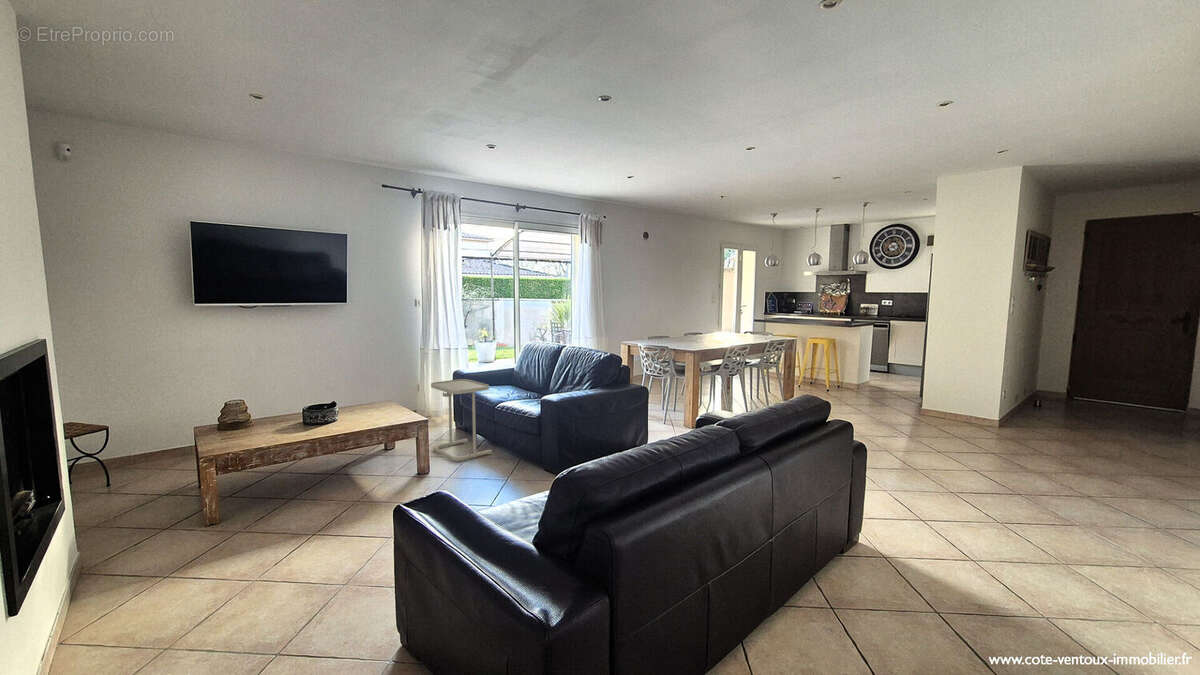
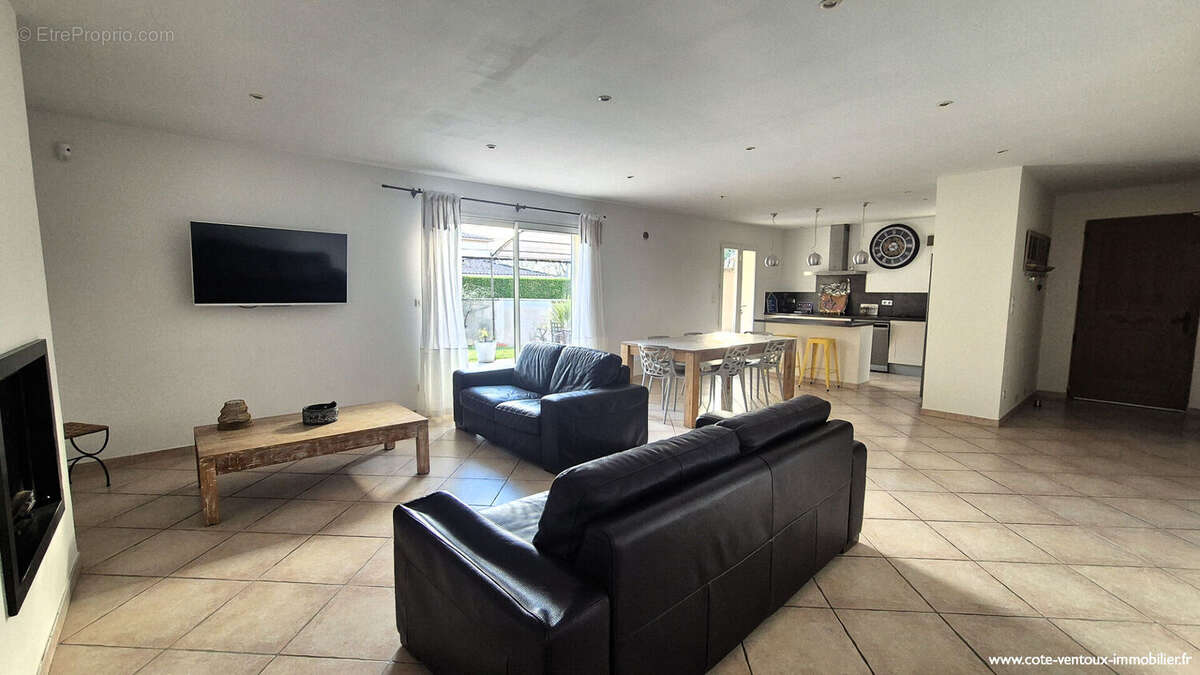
- side table (451, 417)
